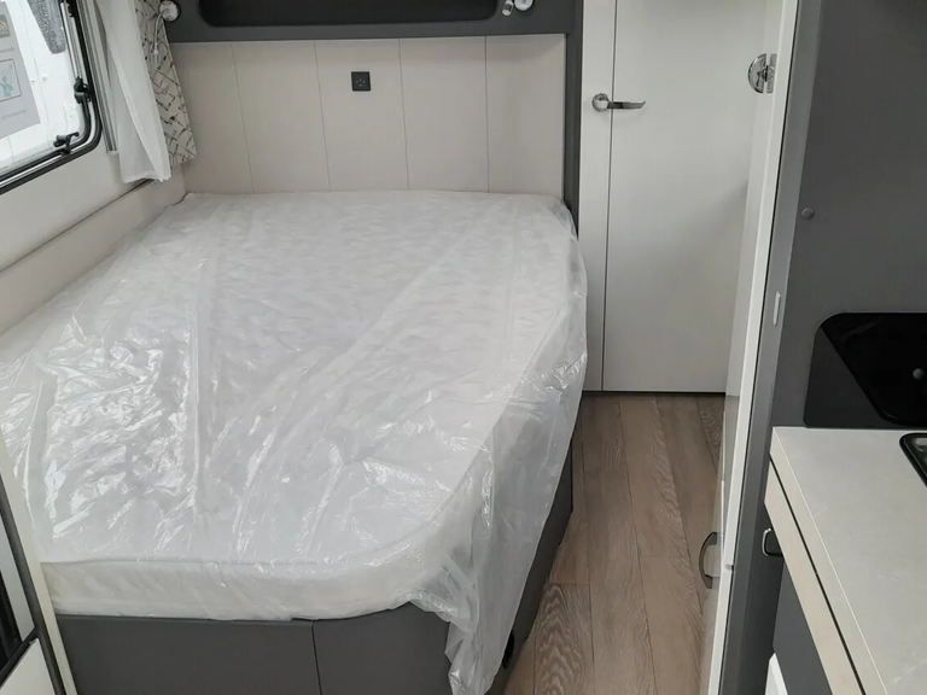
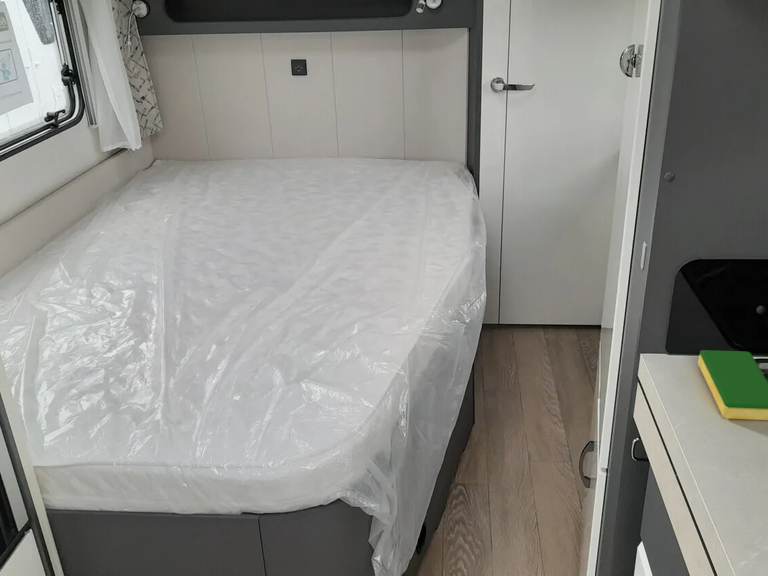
+ dish sponge (737, 383)
